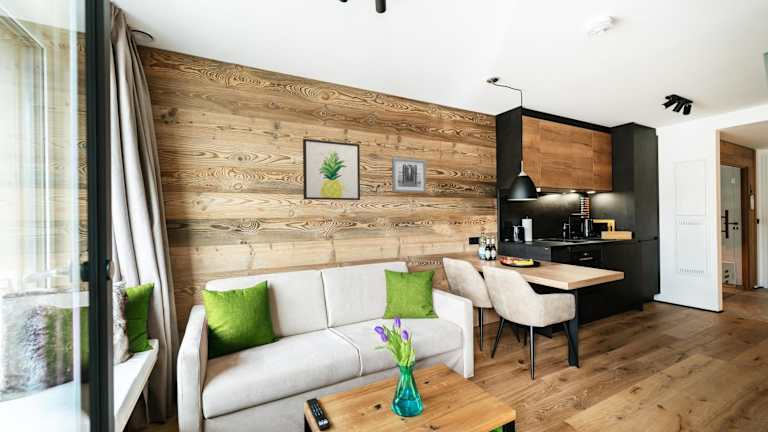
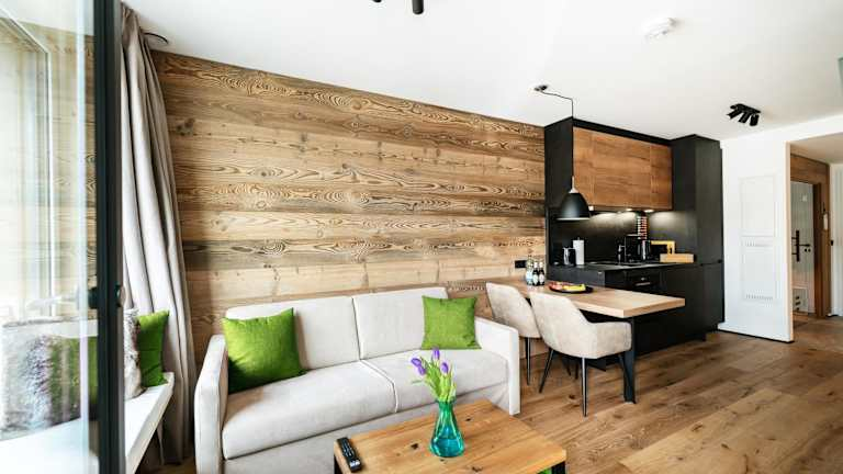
- wall art (409, 175)
- wall art (332, 170)
